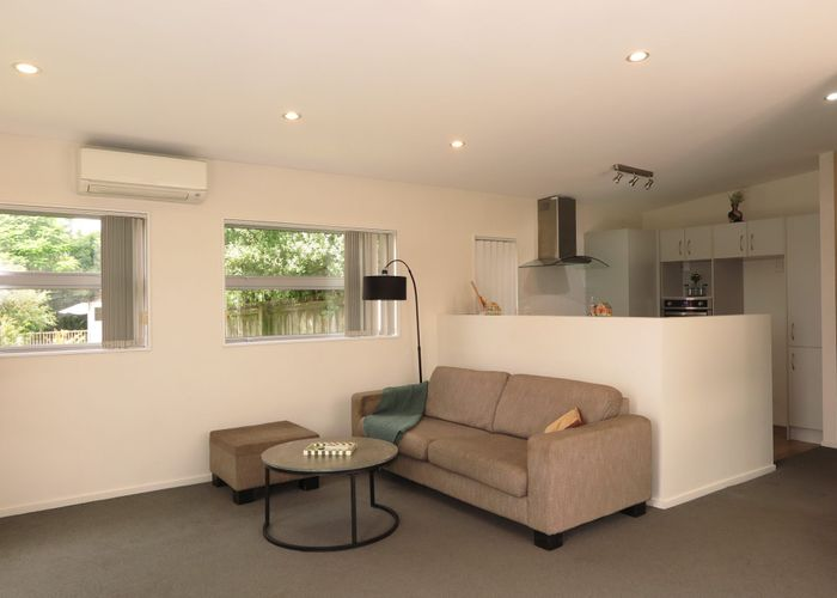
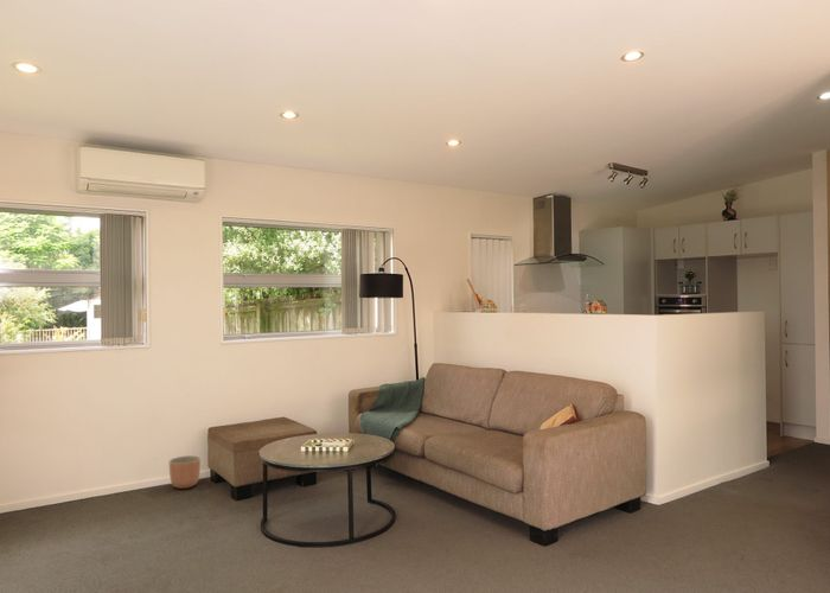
+ planter (184, 472)
